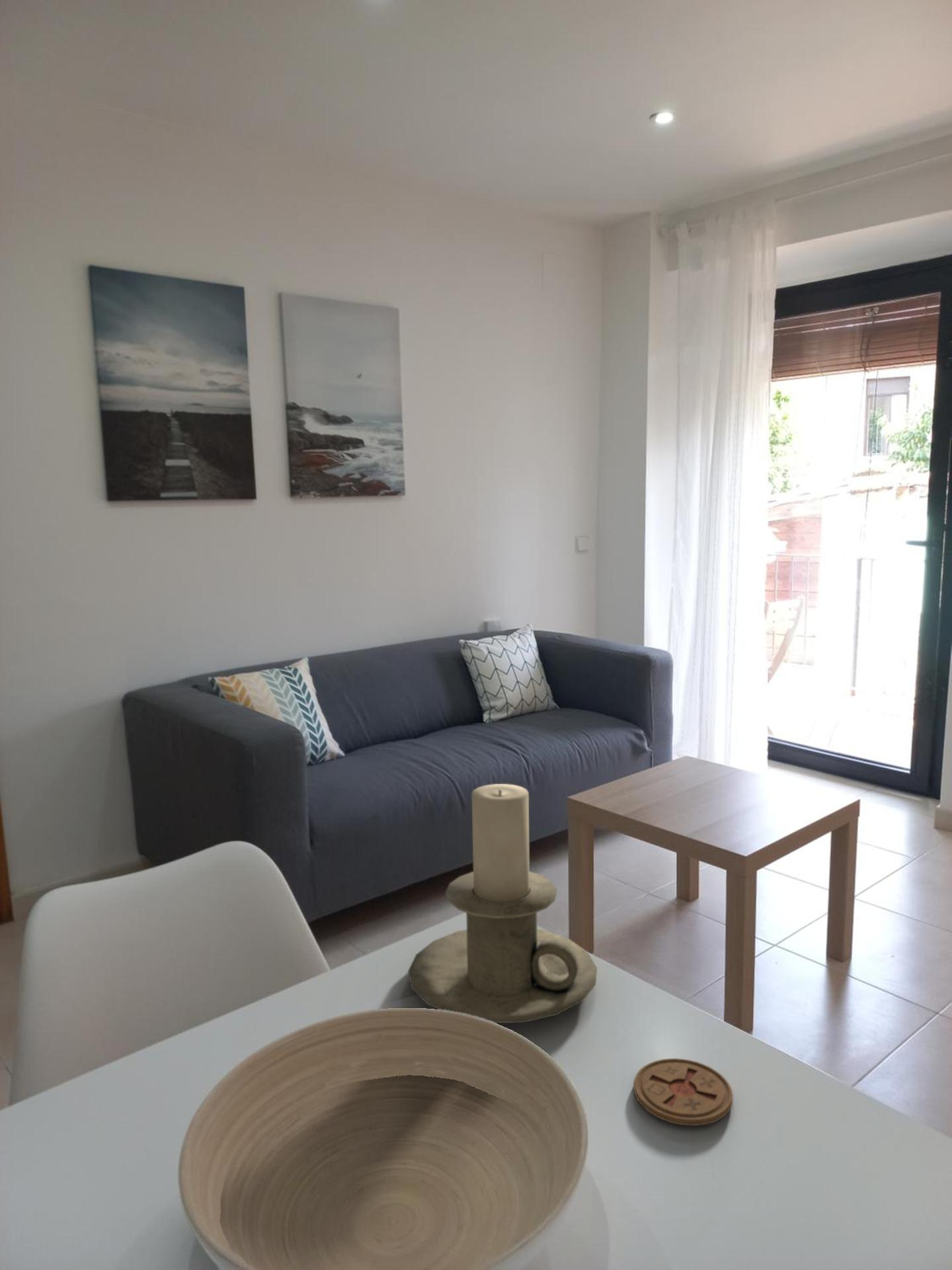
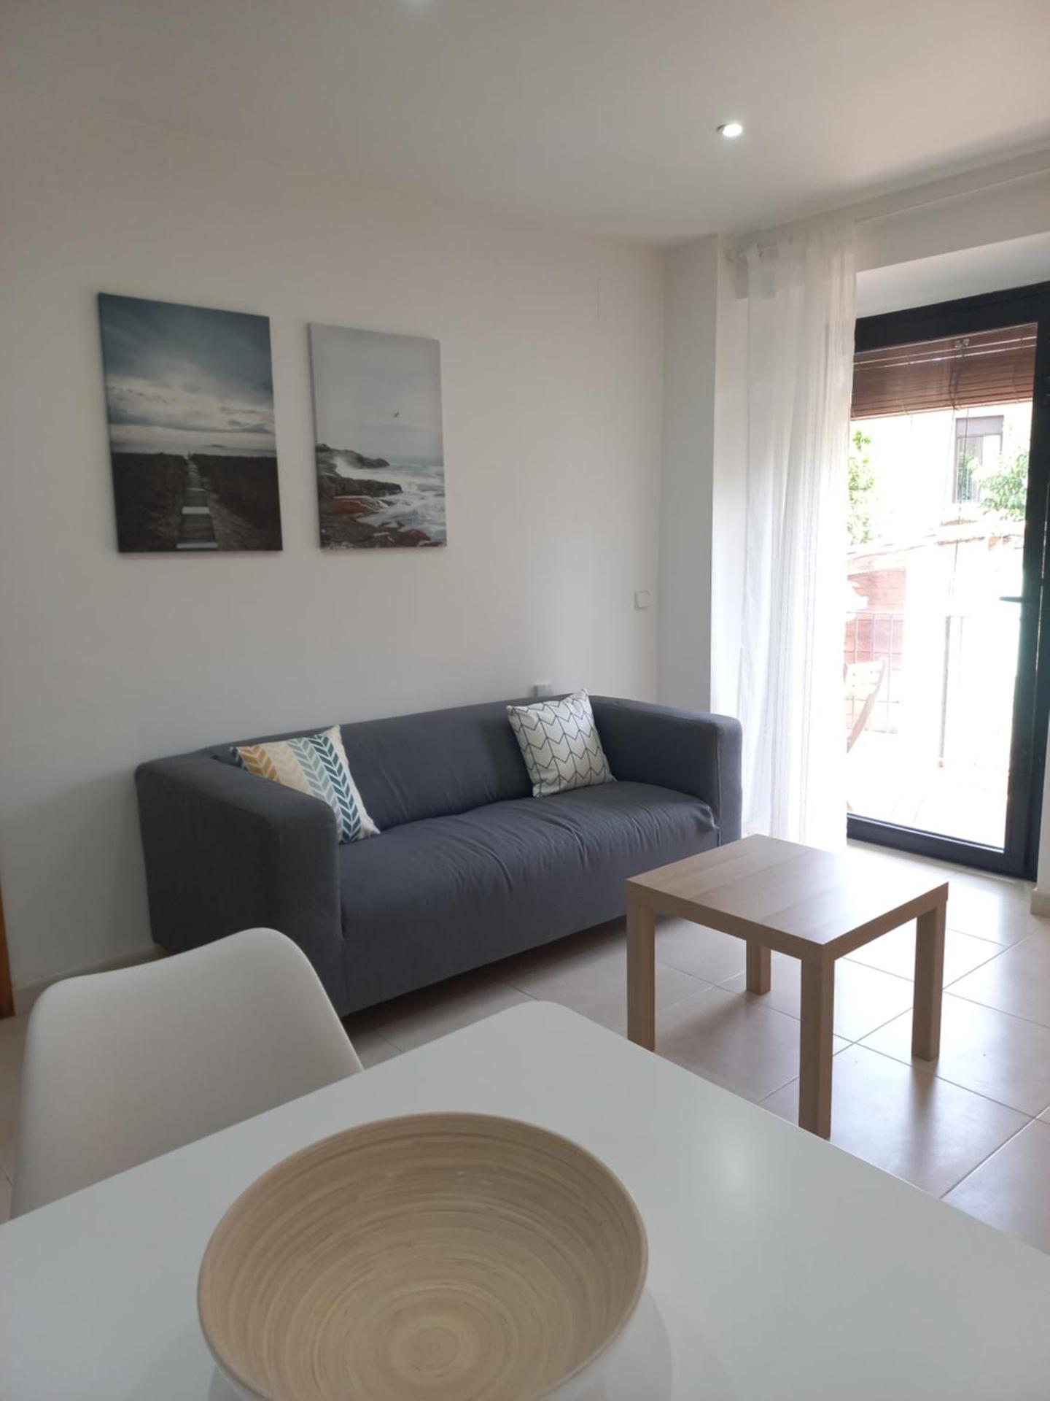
- candle holder (501, 886)
- coaster (682, 1090)
